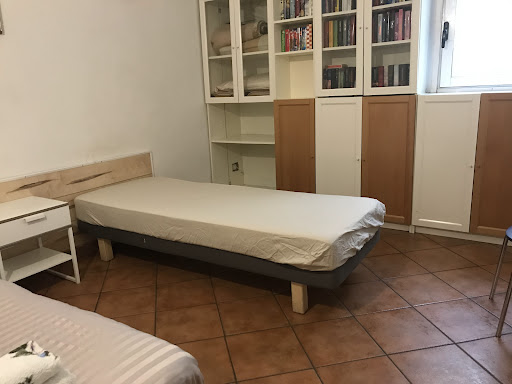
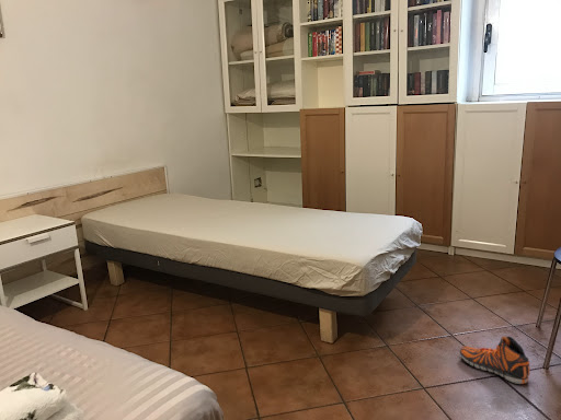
+ sneaker (494, 351)
